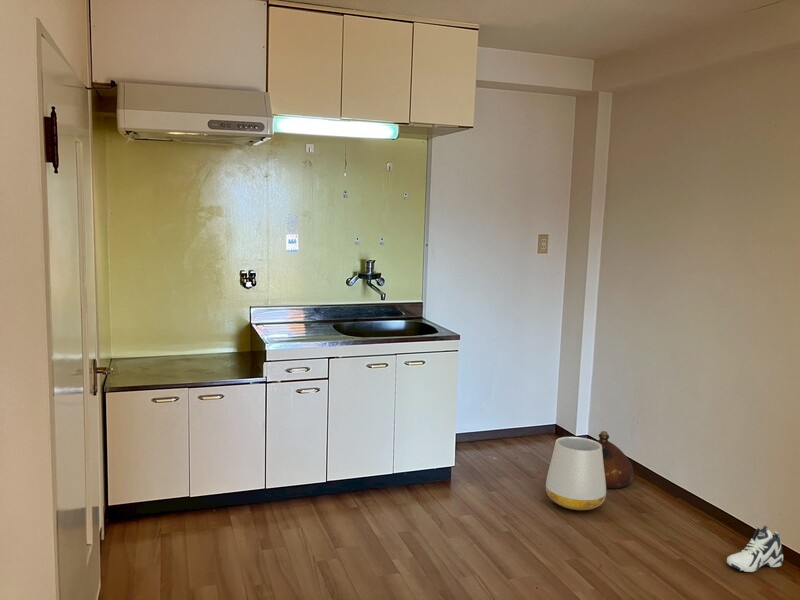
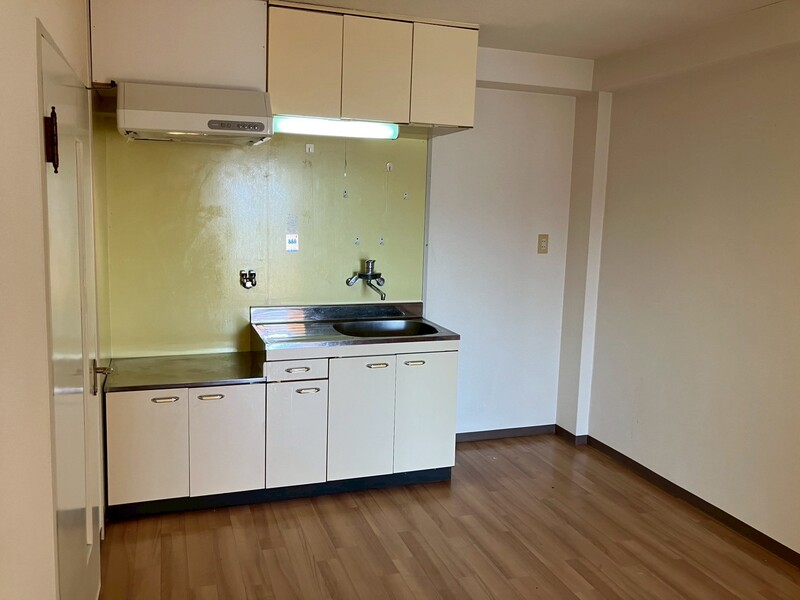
- cup (576, 474)
- sneaker (755, 545)
- ceramic jug (603, 454)
